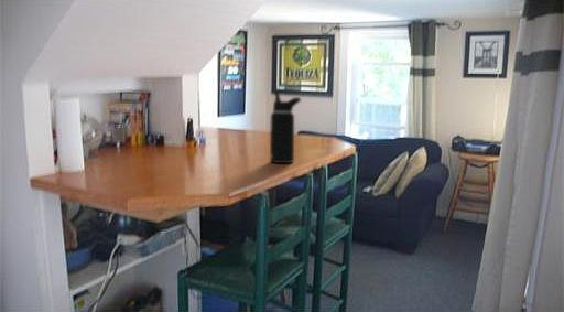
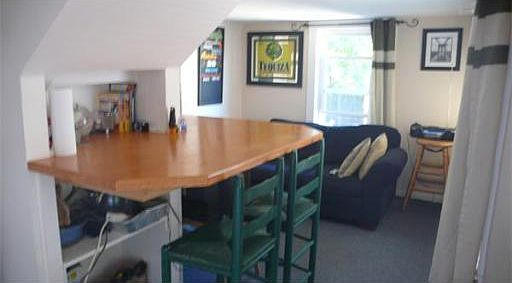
- water bottle (284, 127)
